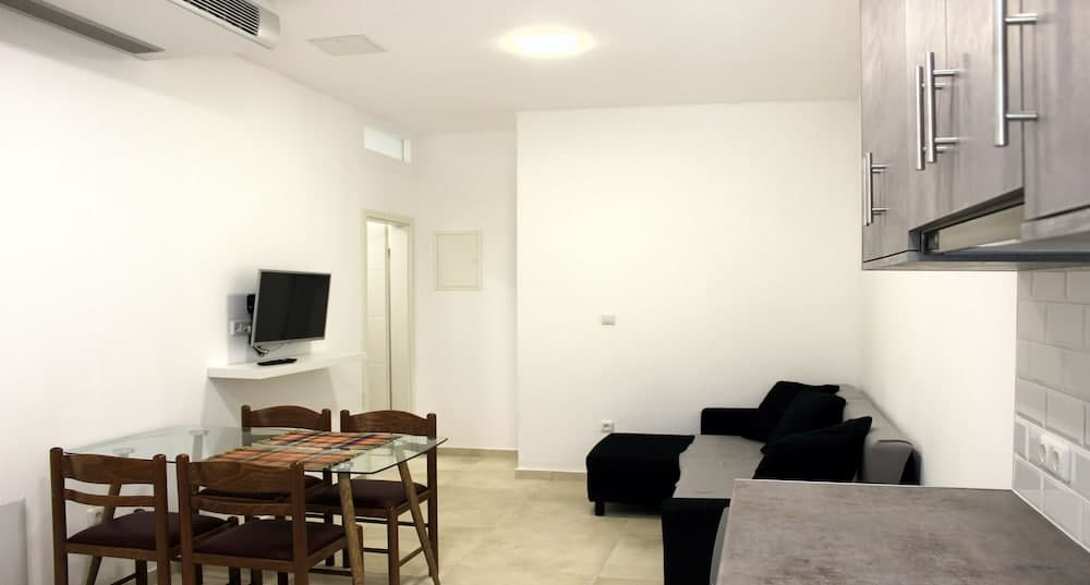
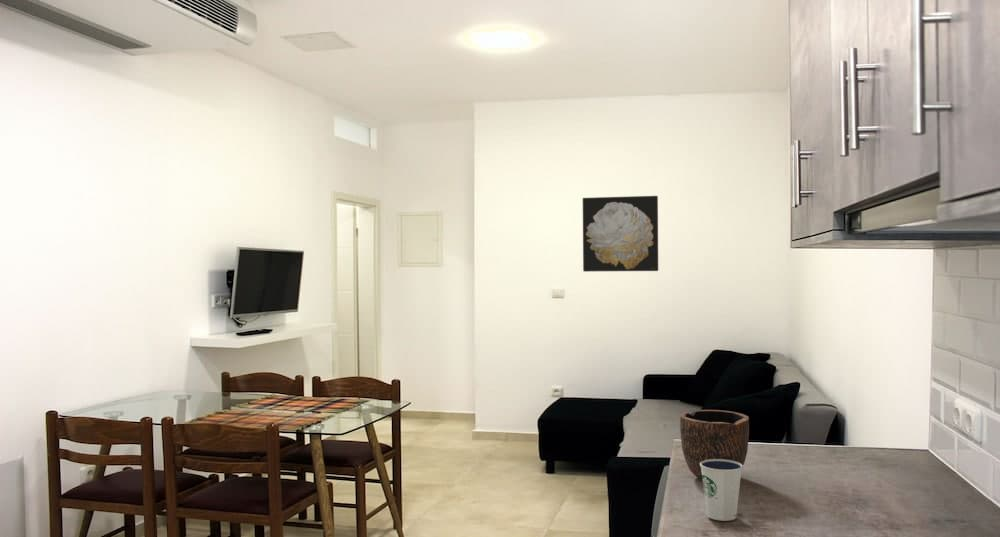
+ dixie cup (721, 490)
+ wall art (620, 234)
+ bowl (714, 446)
